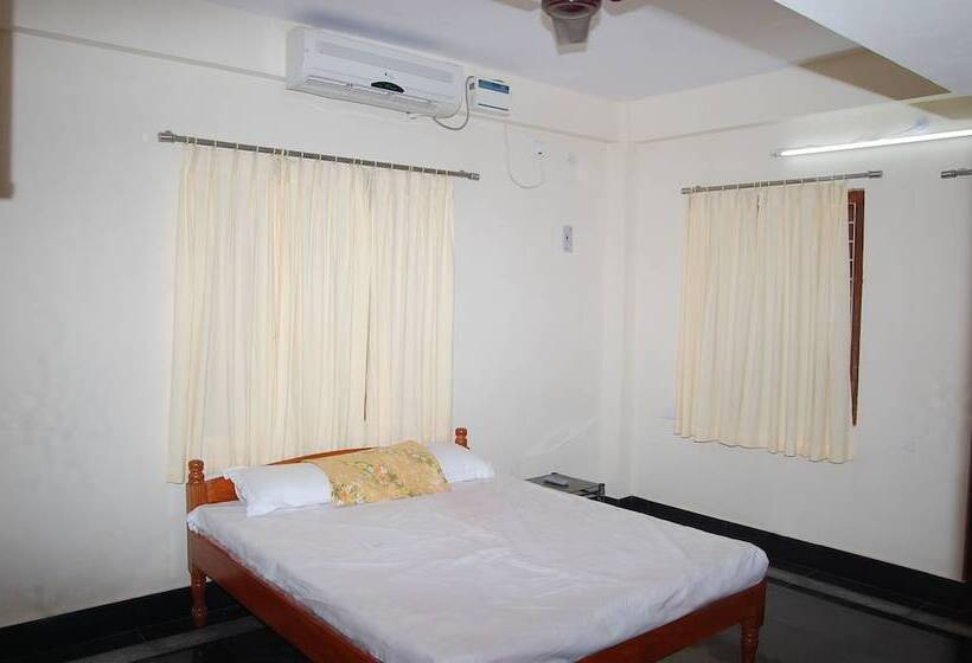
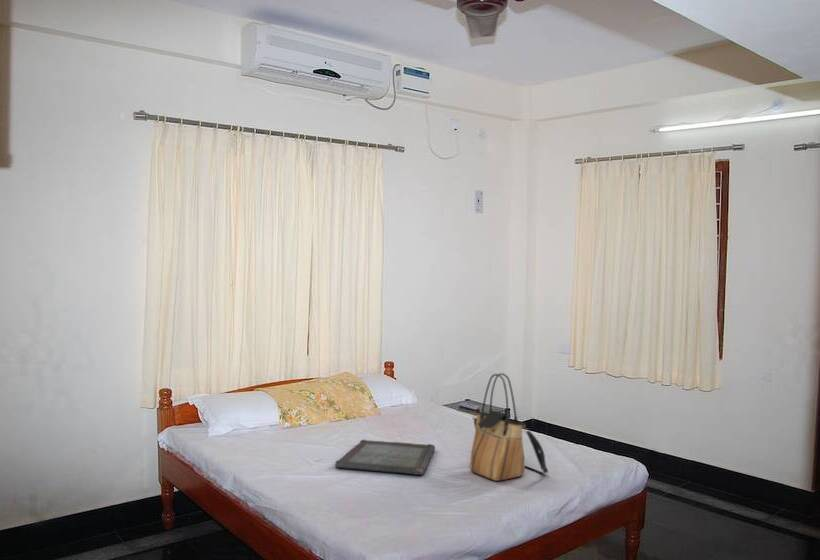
+ serving tray (389, 455)
+ tote bag (509, 423)
